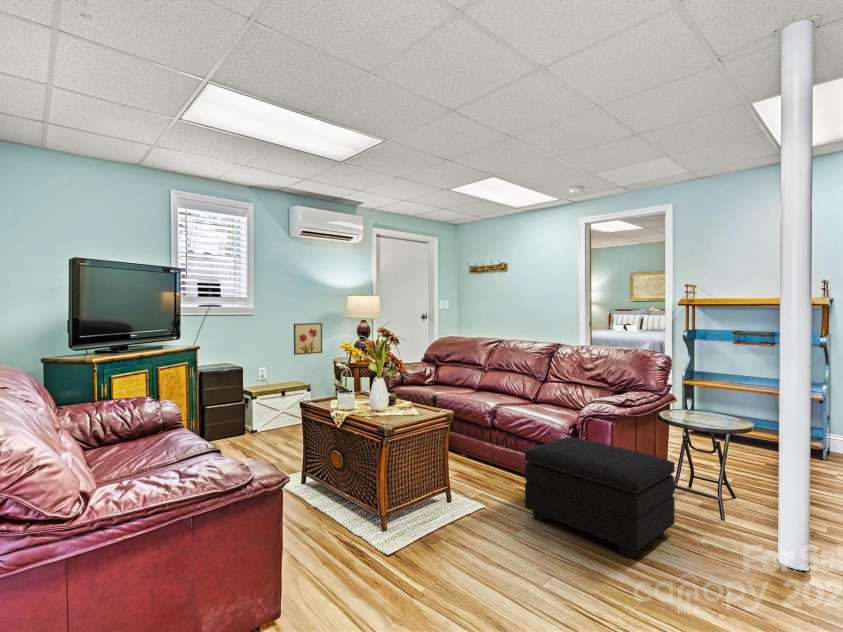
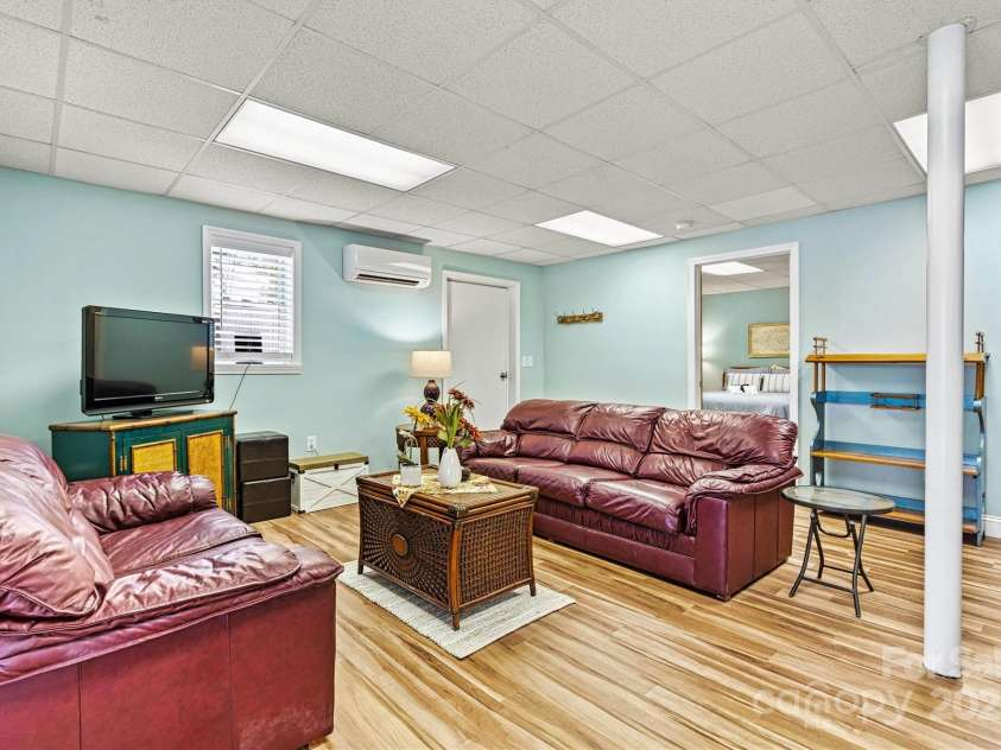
- footstool (596, 488)
- wall art (307, 338)
